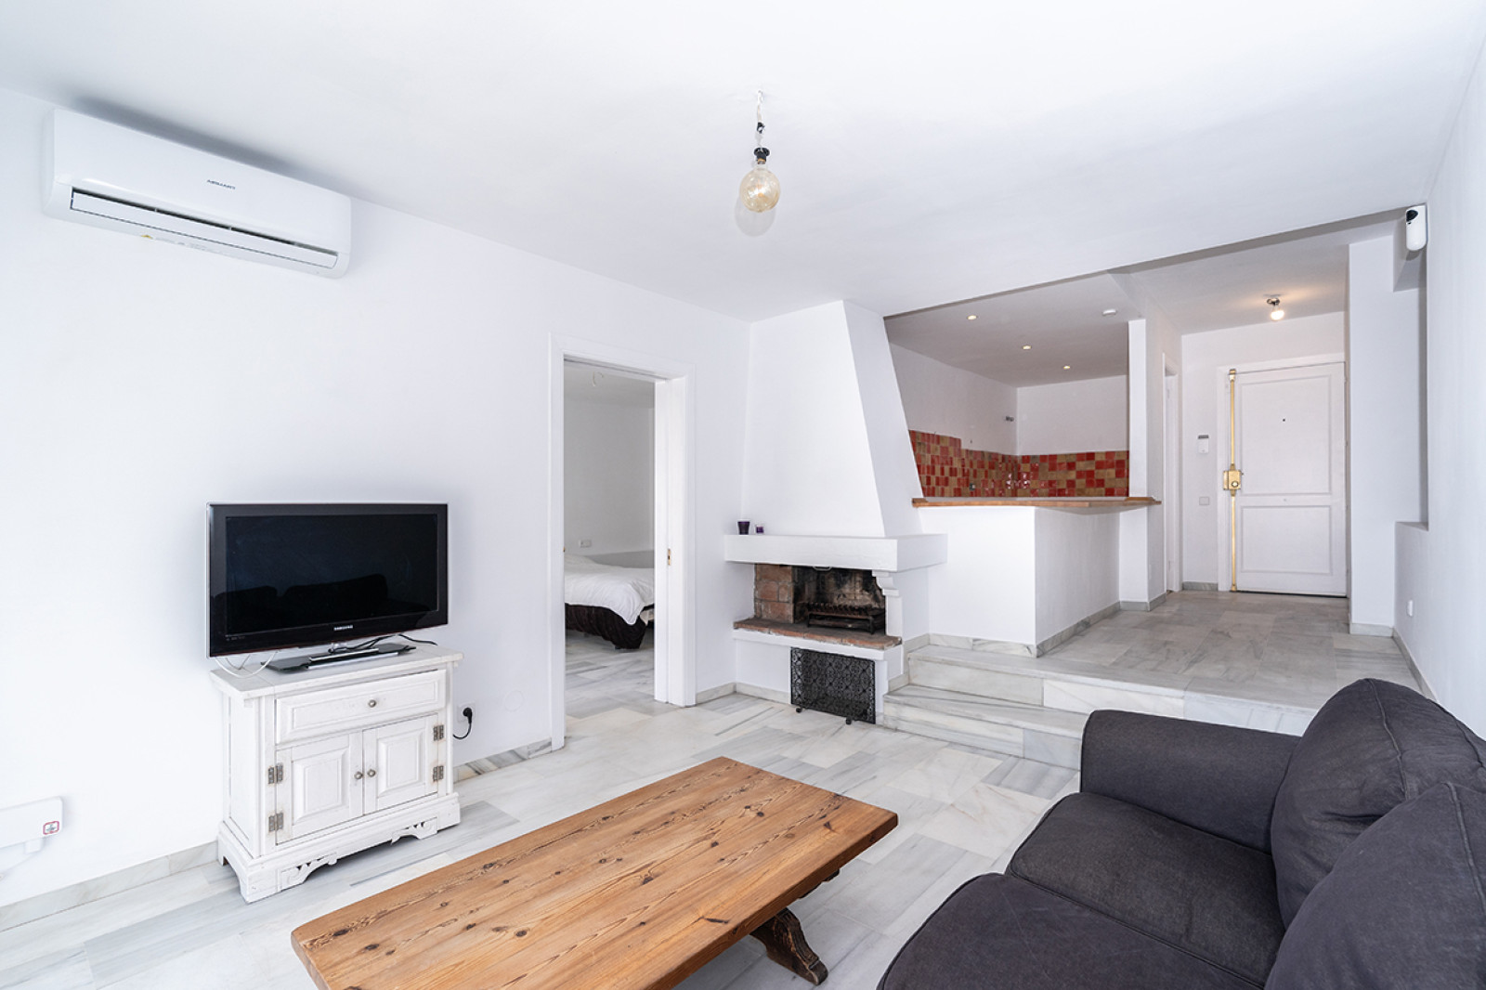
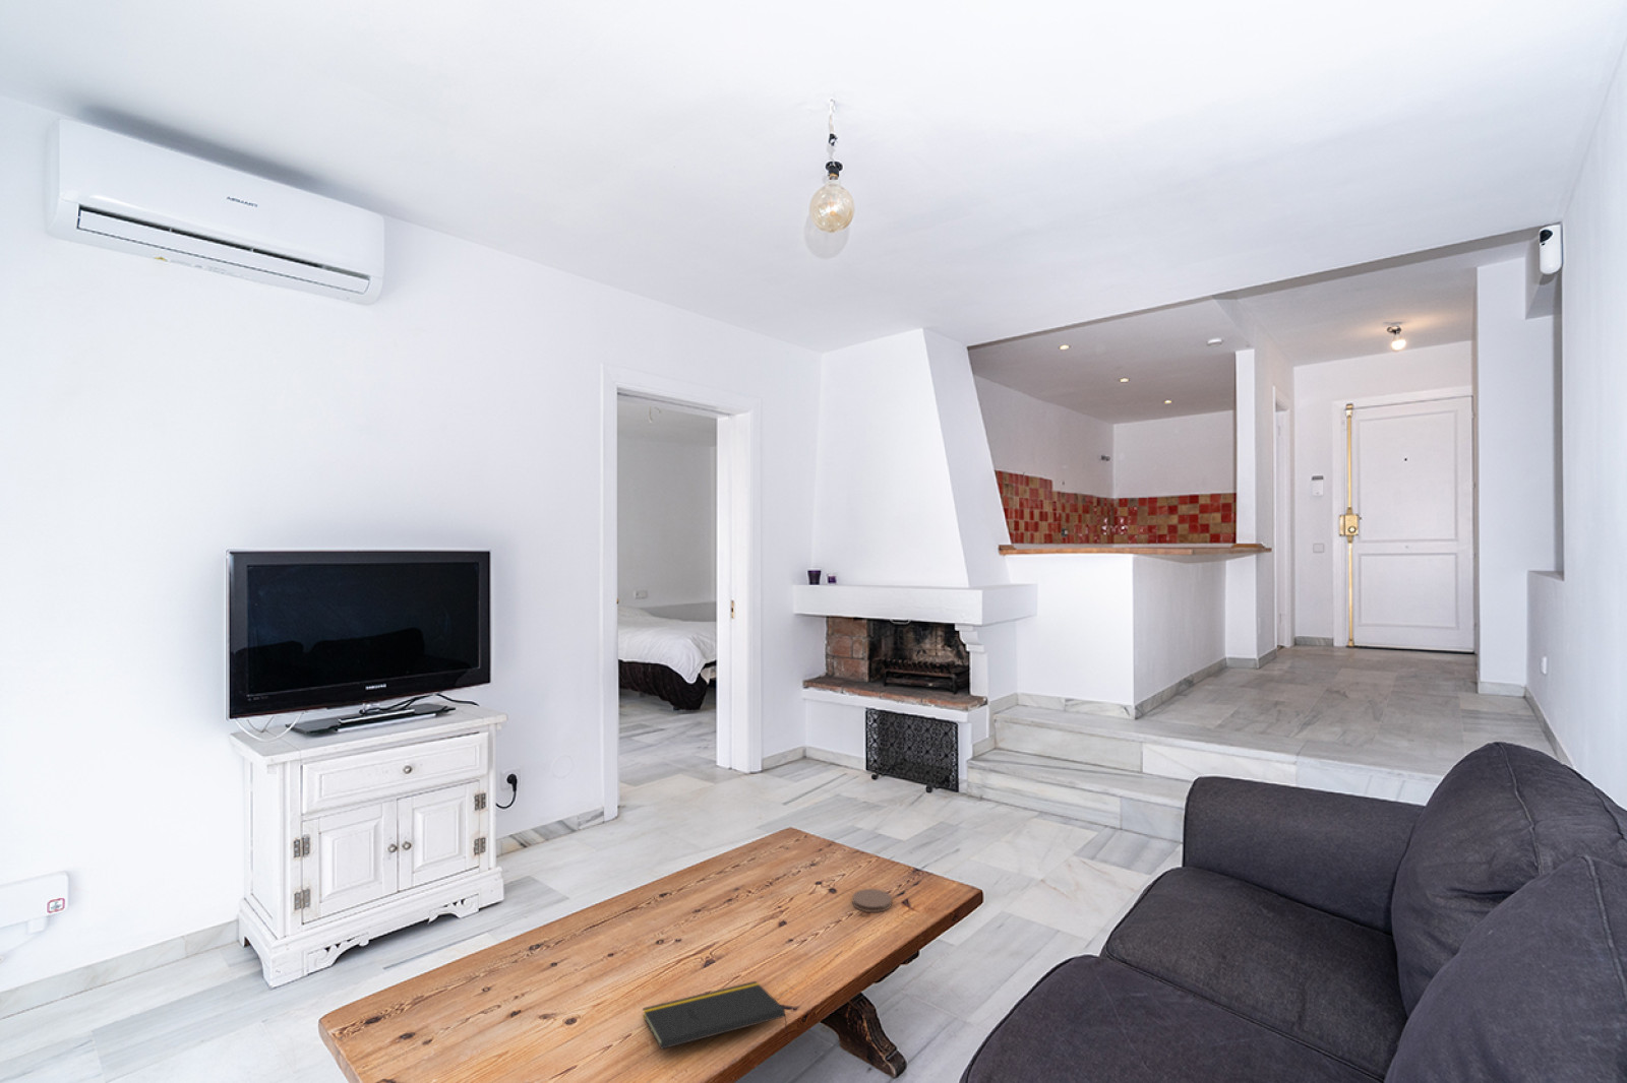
+ notepad (711, 1012)
+ coaster (871, 900)
